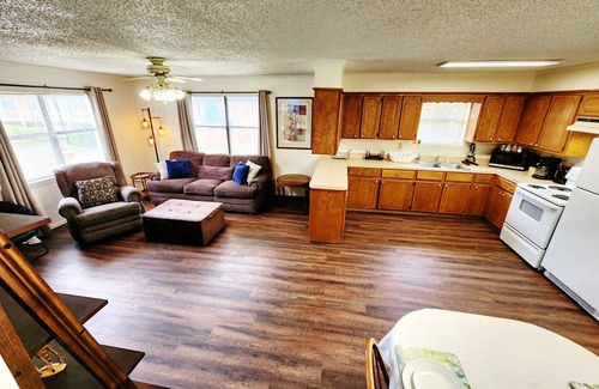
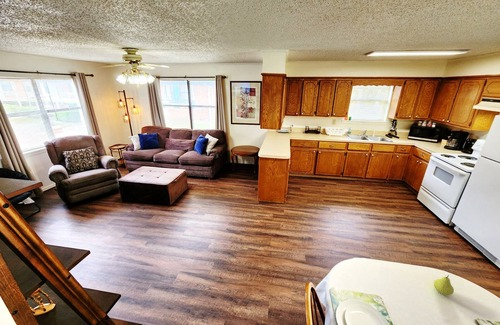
+ fruit (444, 284)
